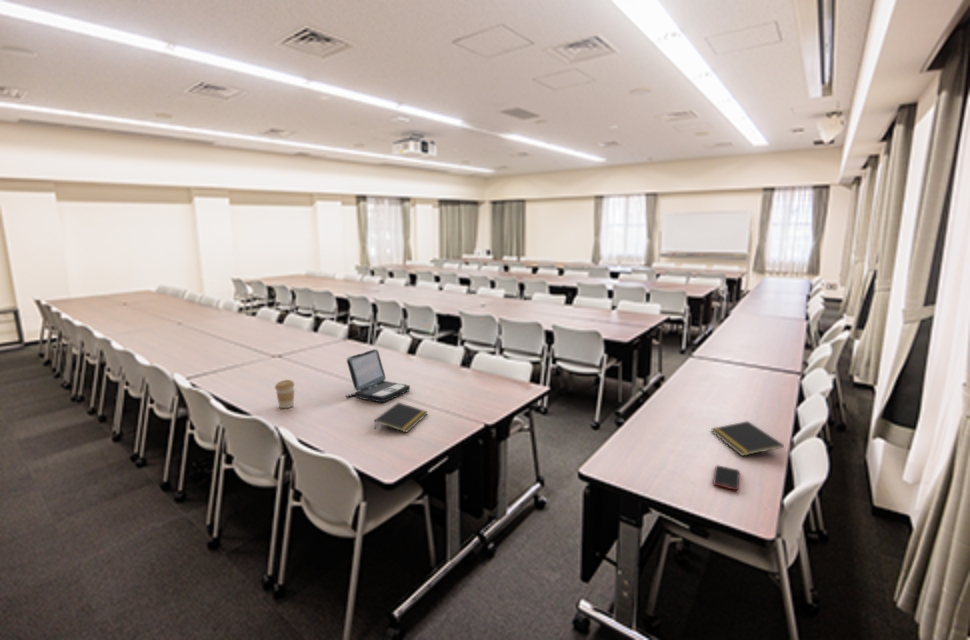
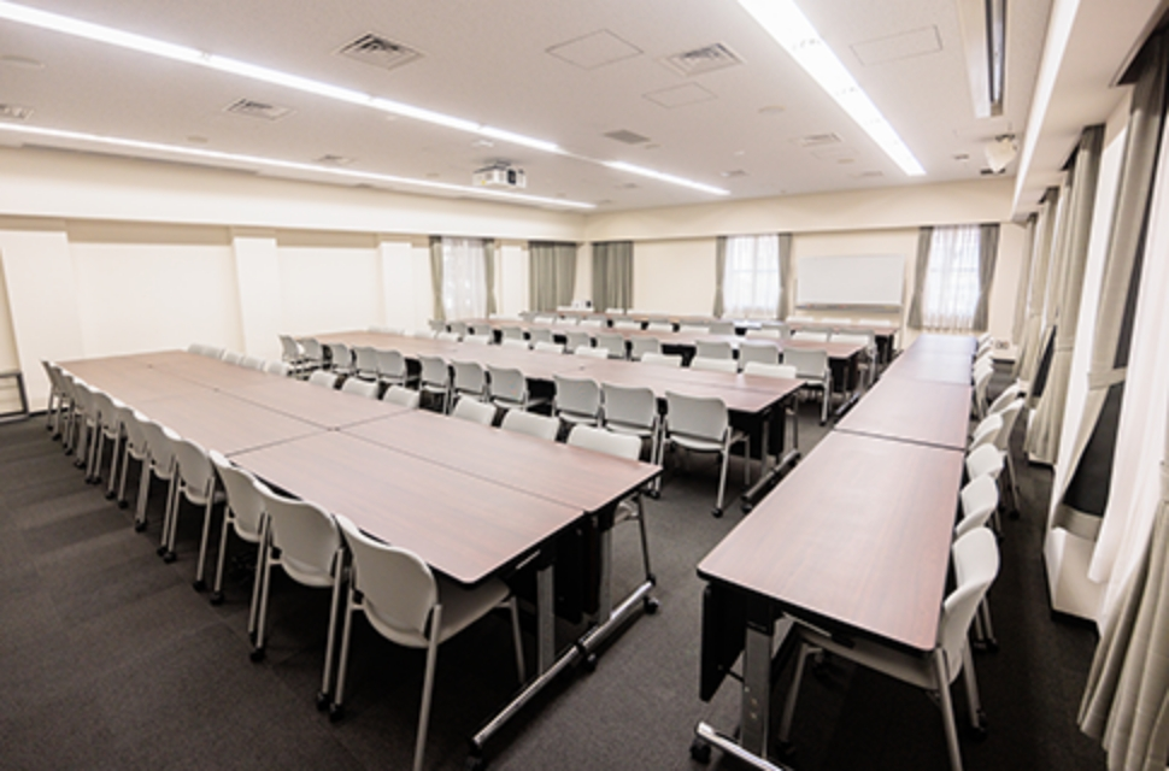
- cell phone (726, 477)
- coffee cup (285, 393)
- notepad (402, 416)
- laptop (377, 374)
- notepad (745, 437)
